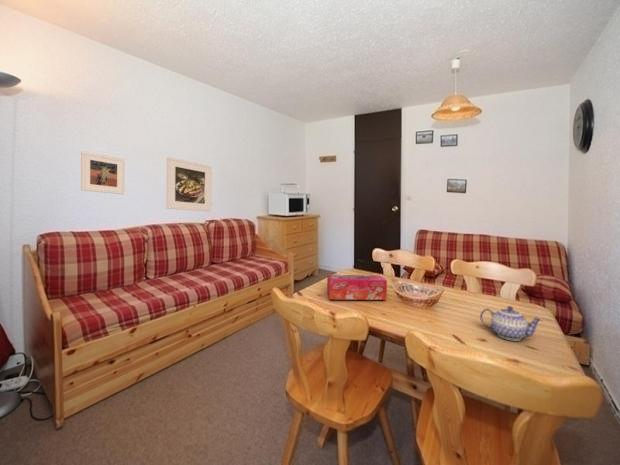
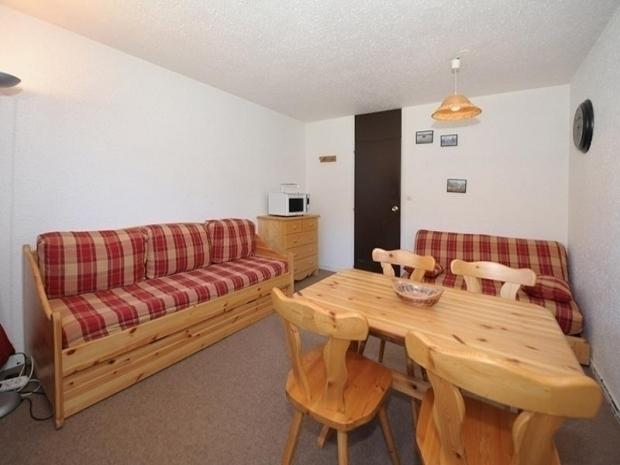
- teapot (509, 321)
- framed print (103, 173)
- tissue box (355, 286)
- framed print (190, 186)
